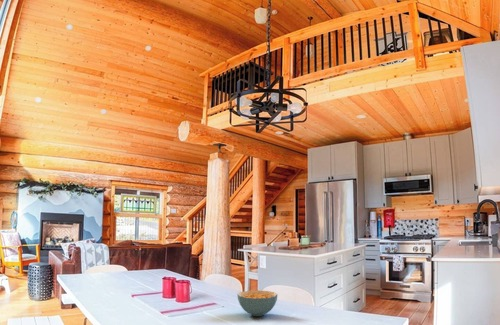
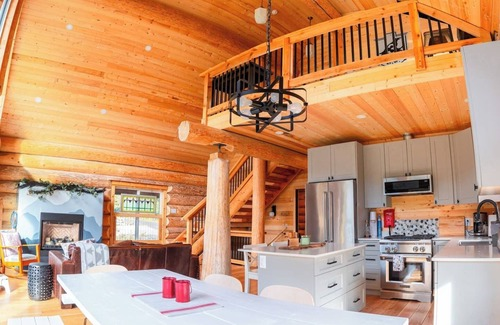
- cereal bowl (257, 304)
